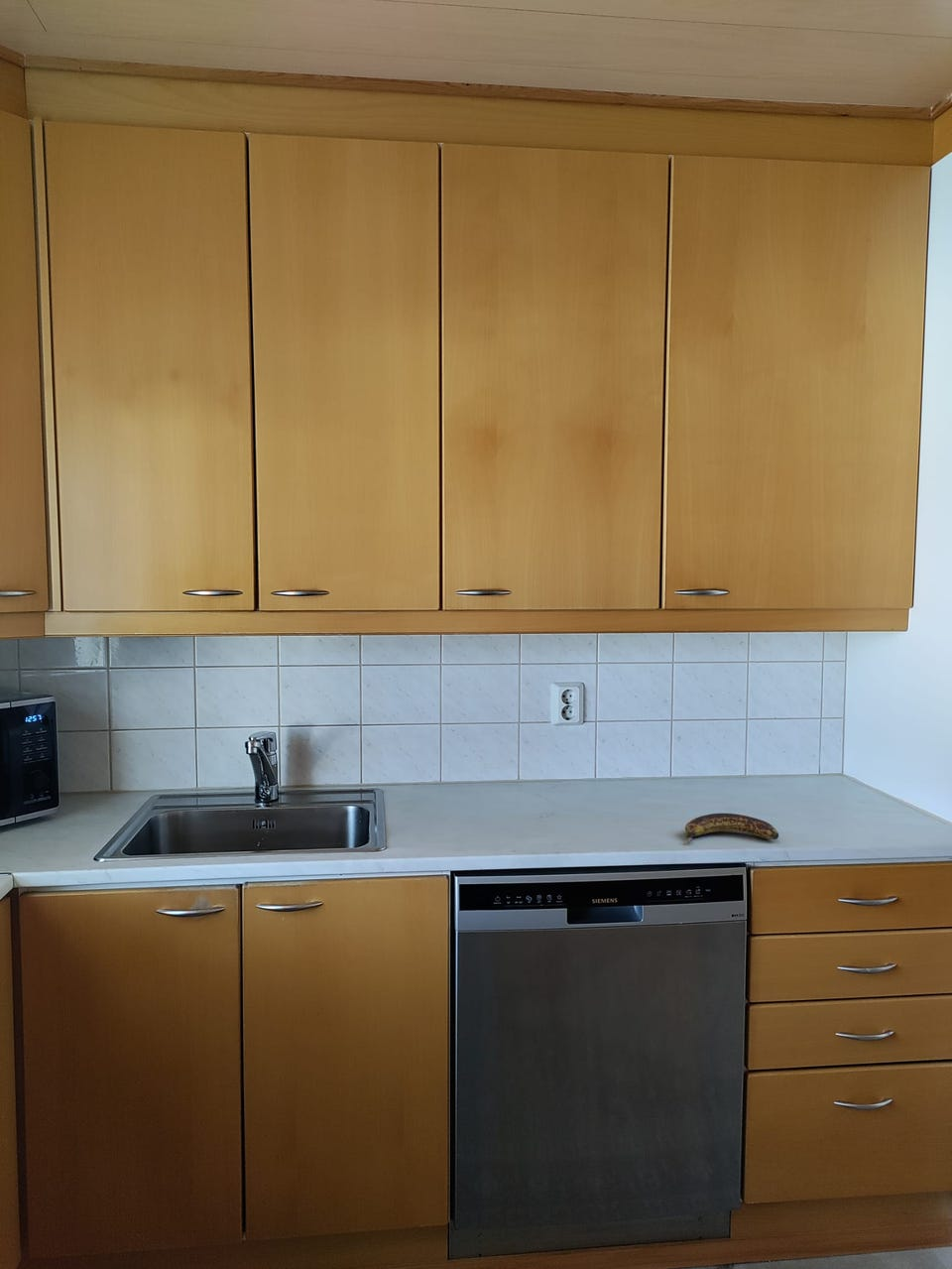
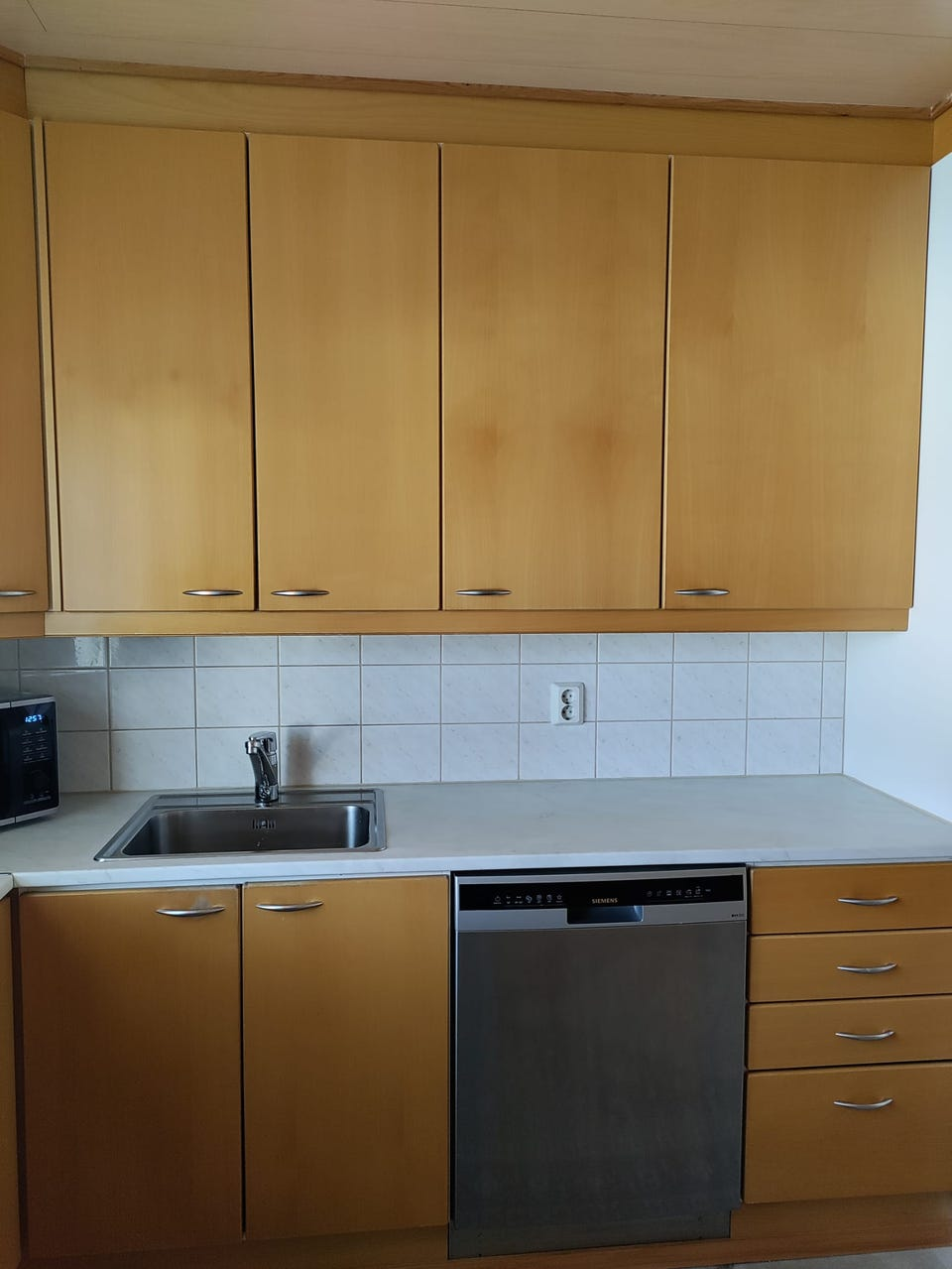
- banana (726, 826)
